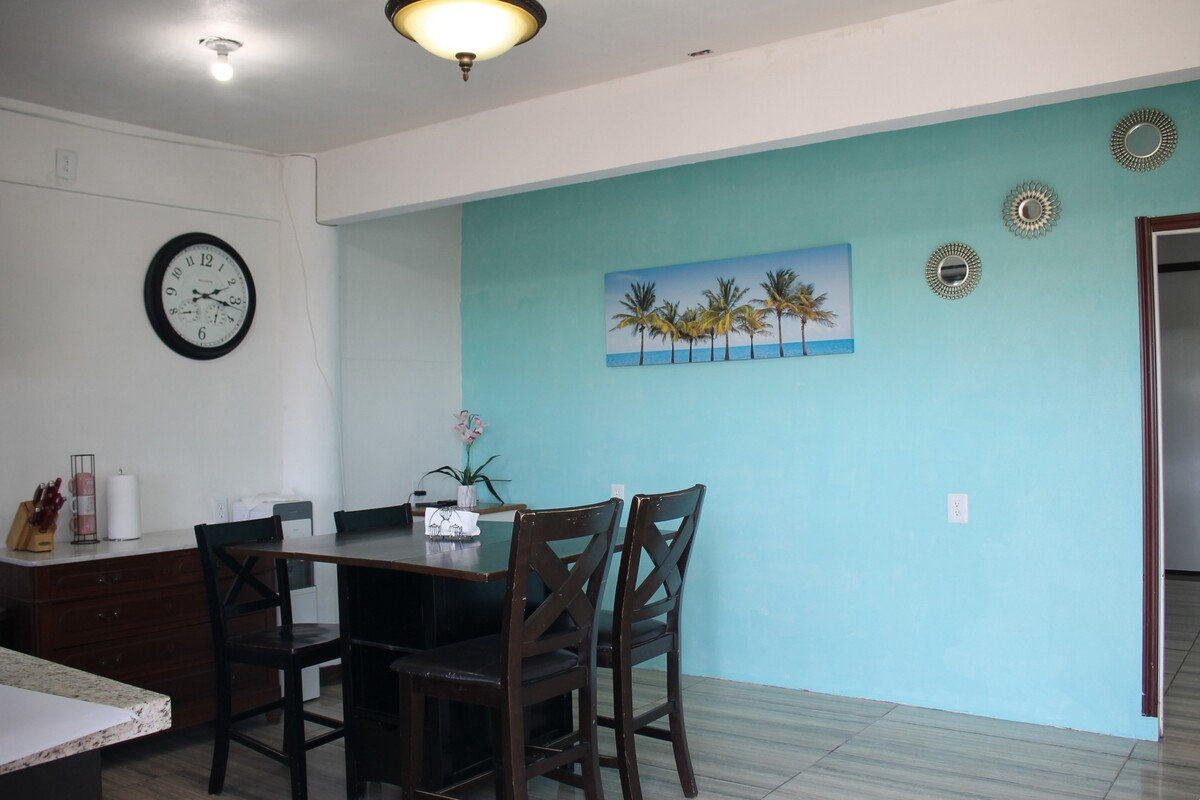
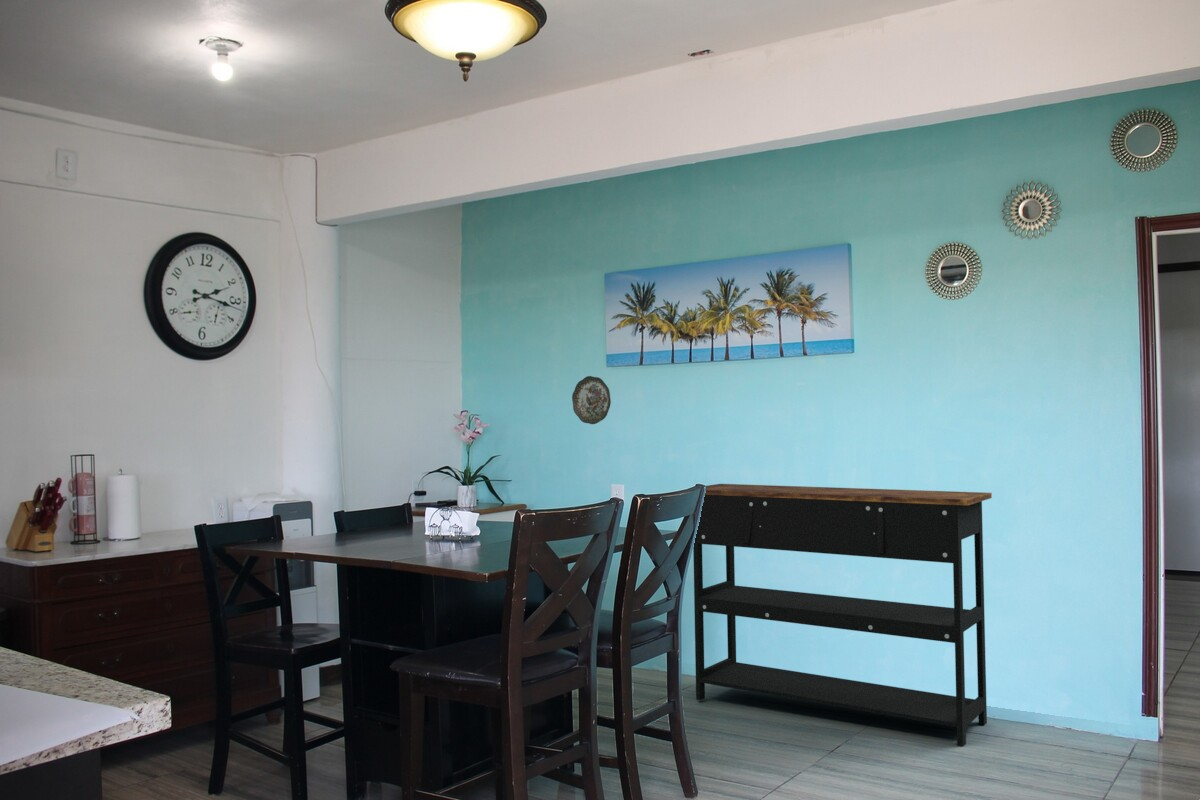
+ console table (831, 600)
+ decorative plate (592, 400)
